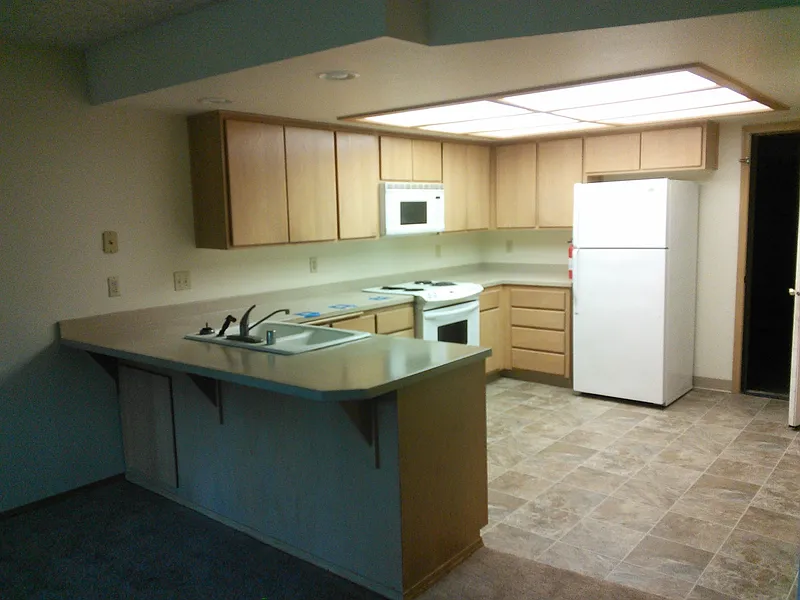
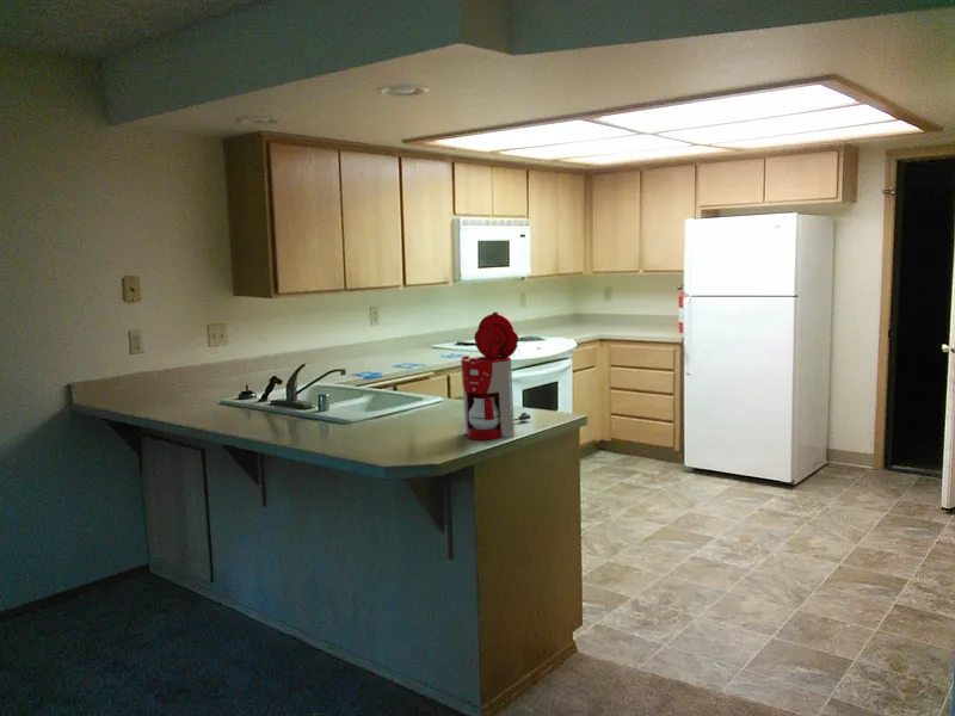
+ coffee maker (491, 370)
